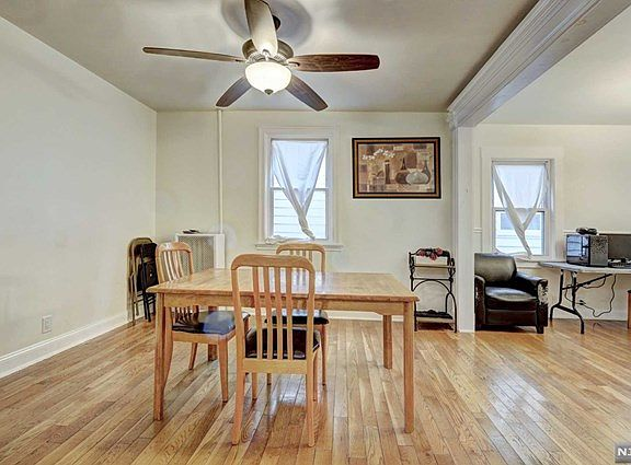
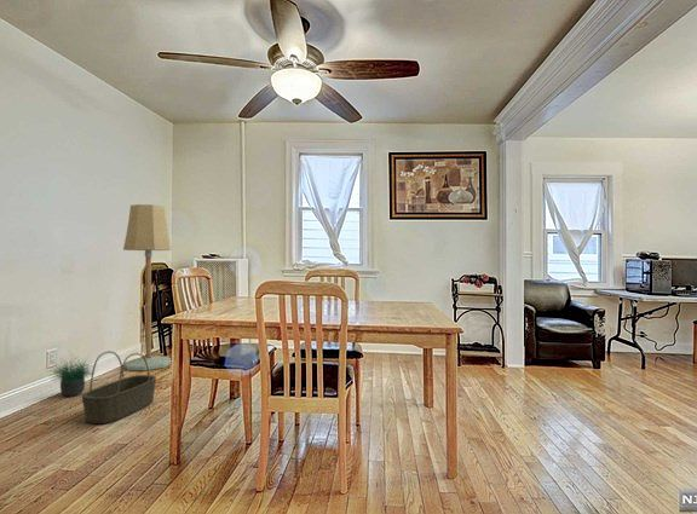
+ basket (121, 381)
+ floor lamp (148, 285)
+ potted plant (73, 371)
